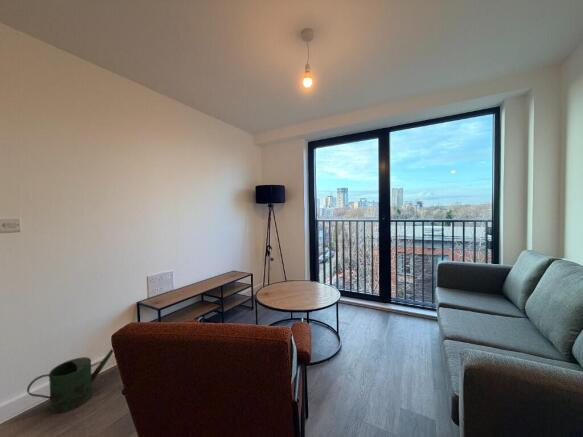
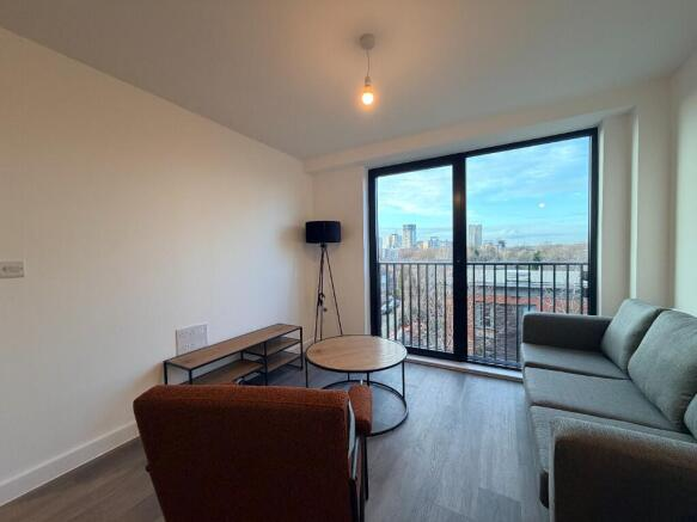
- watering can (82, 374)
